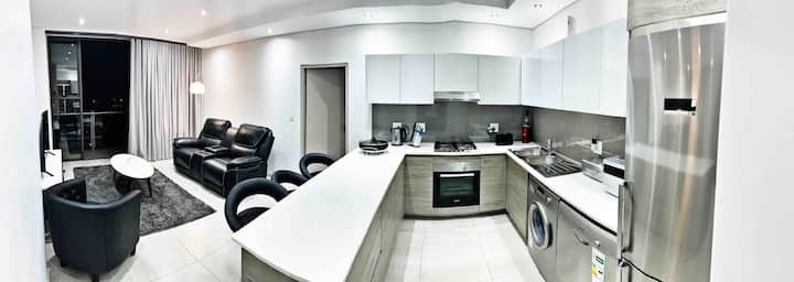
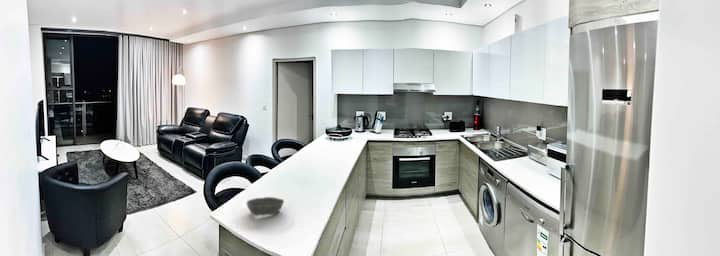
+ bowl (265, 206)
